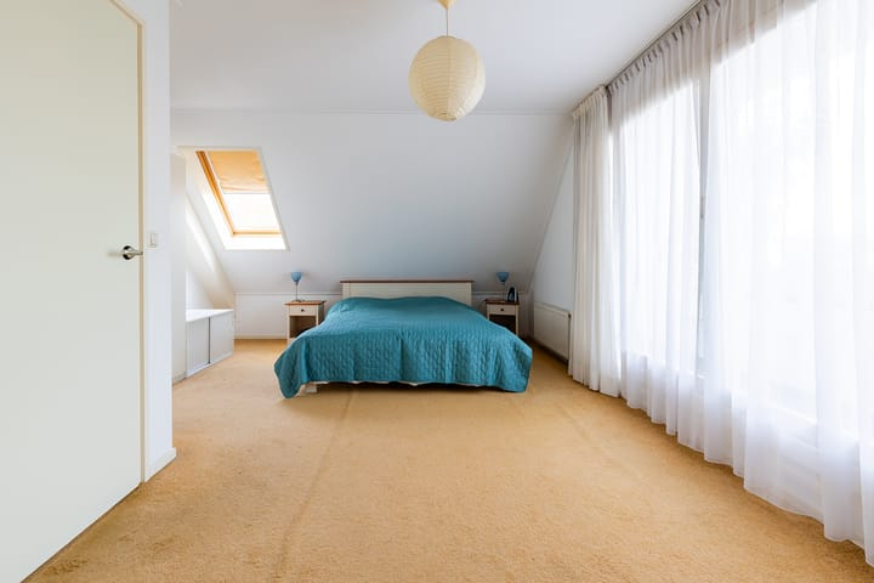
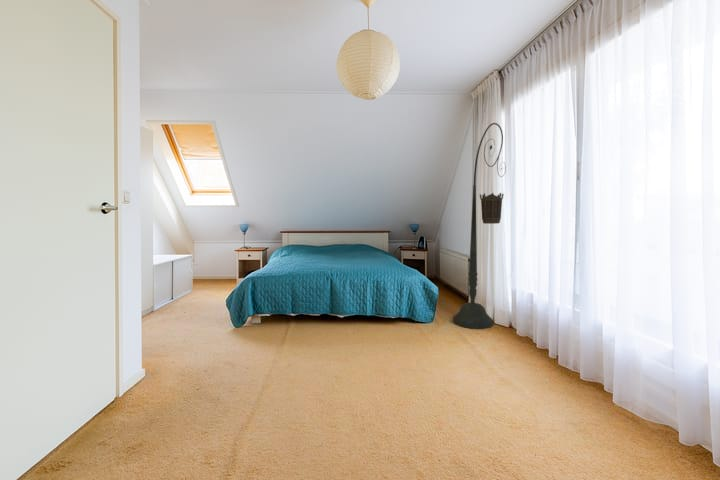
+ floor lamp (484, 223)
